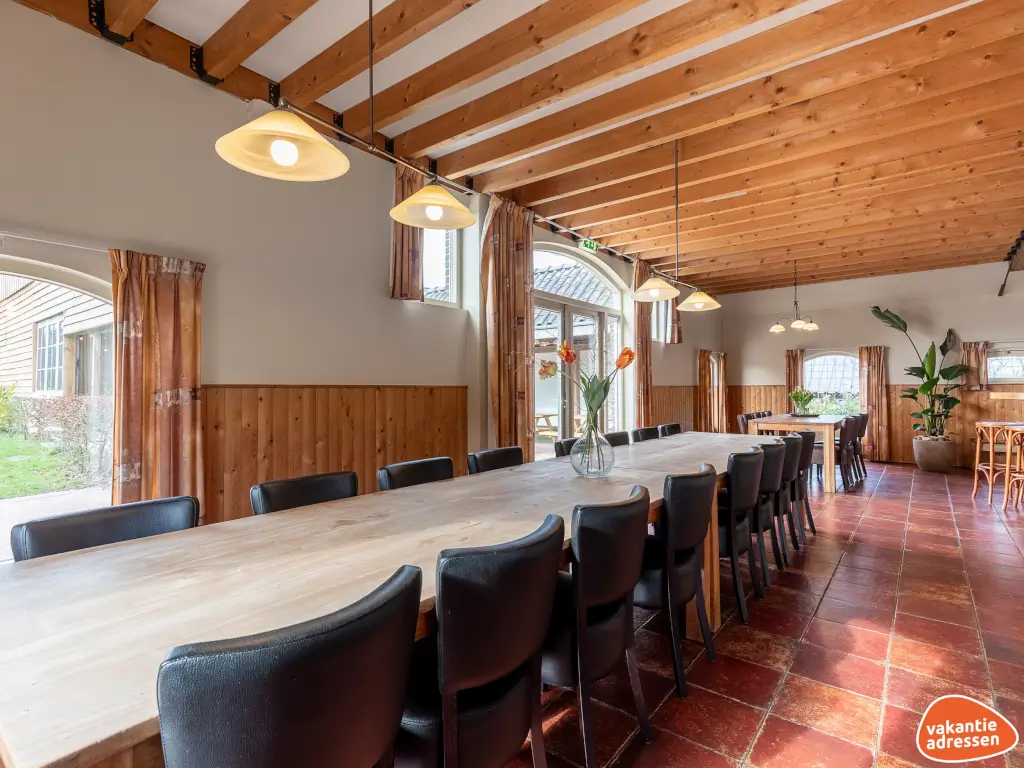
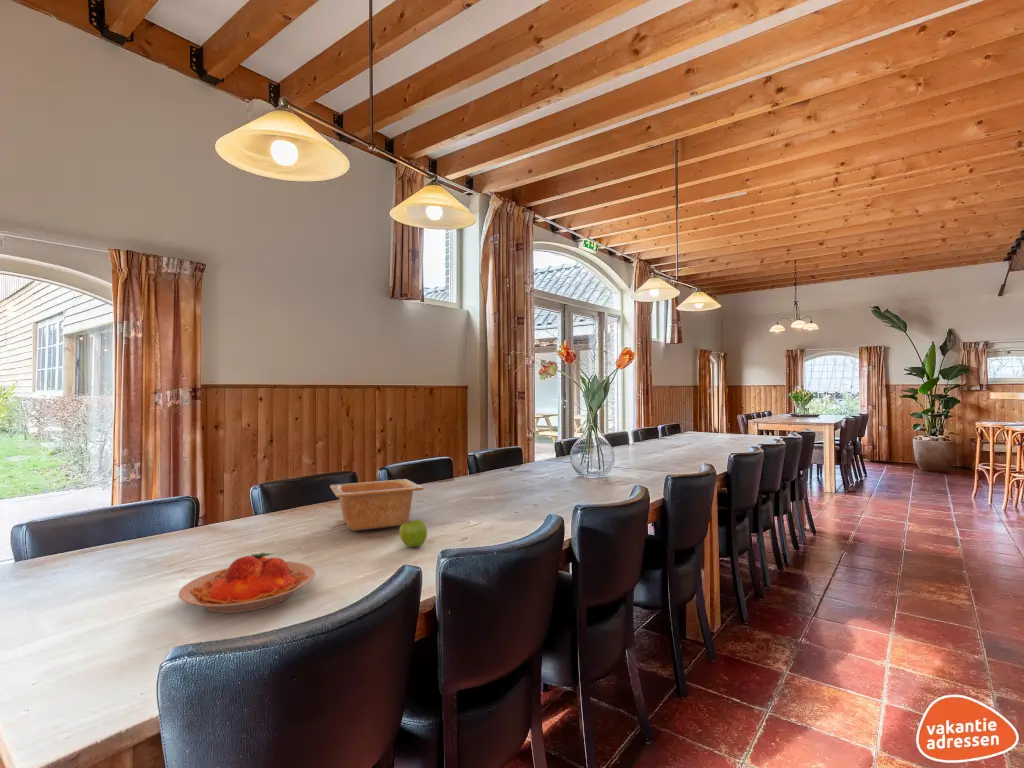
+ plate (250, 573)
+ serving bowl (375, 504)
+ fruit (413, 532)
